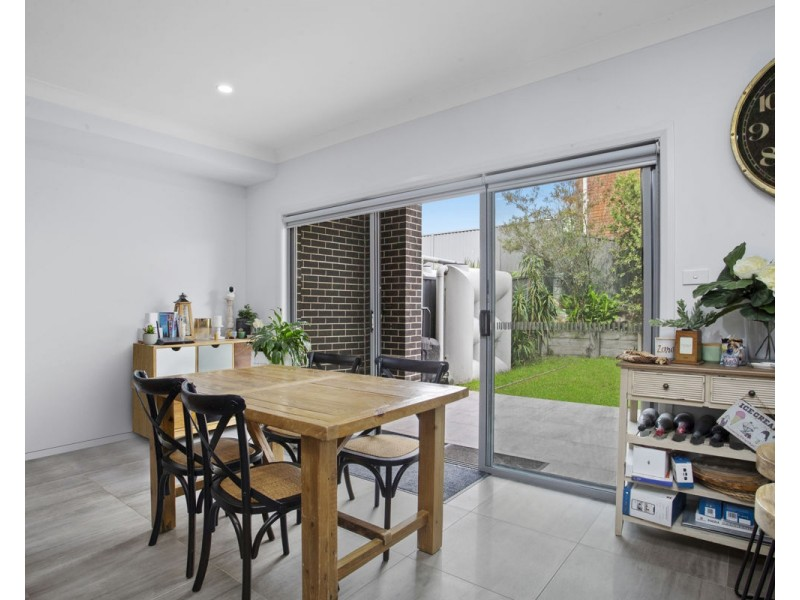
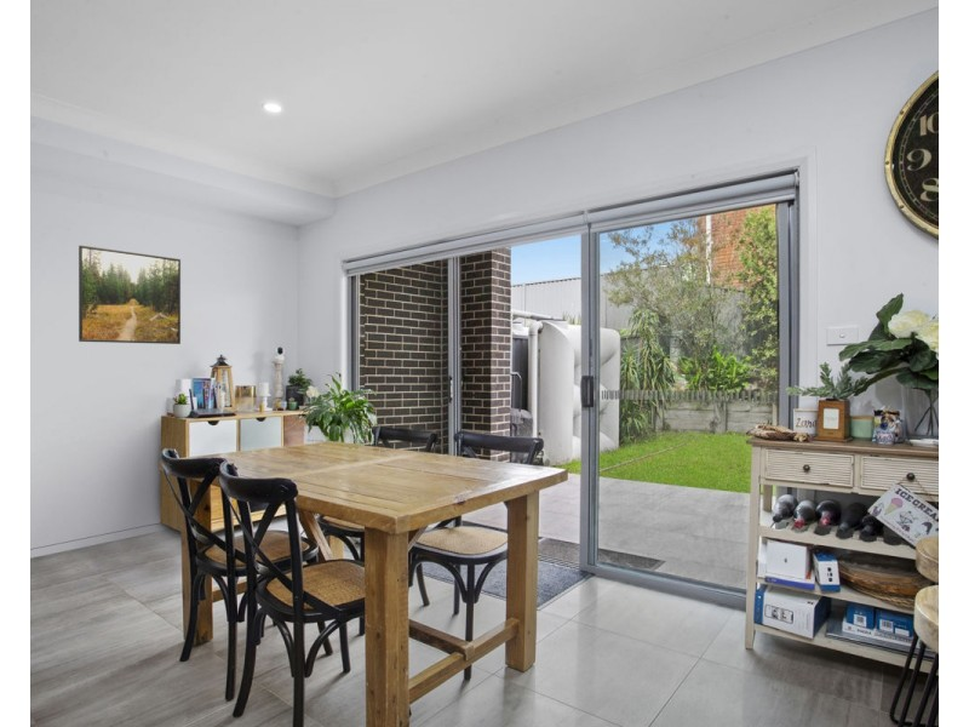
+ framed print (132, 297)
